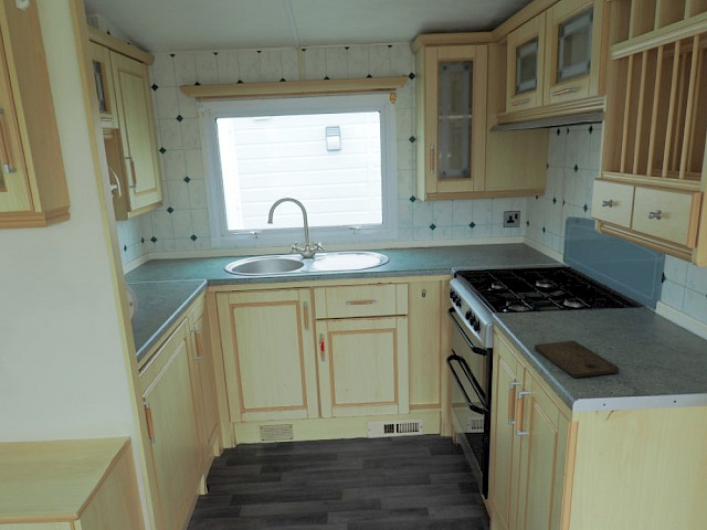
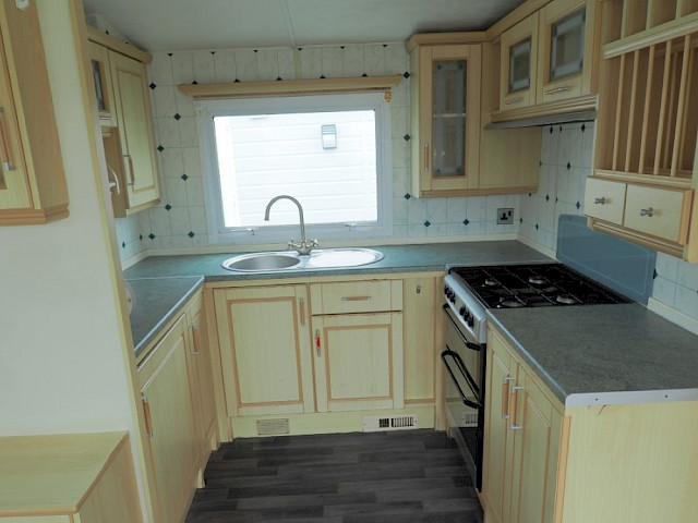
- cutting board (573, 358)
